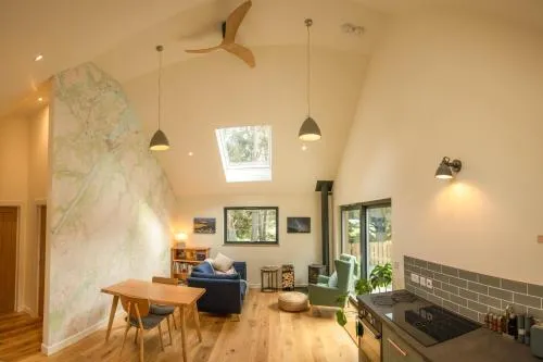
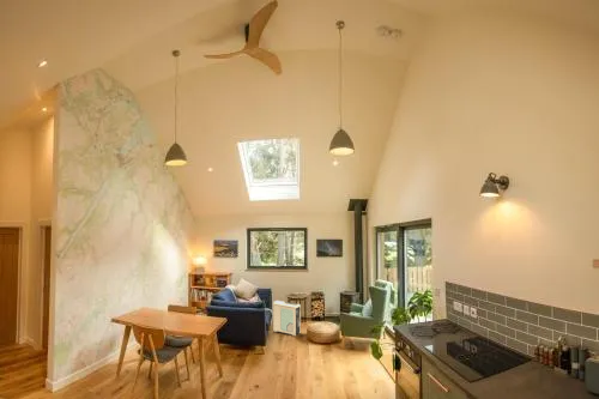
+ air purifier (286, 316)
